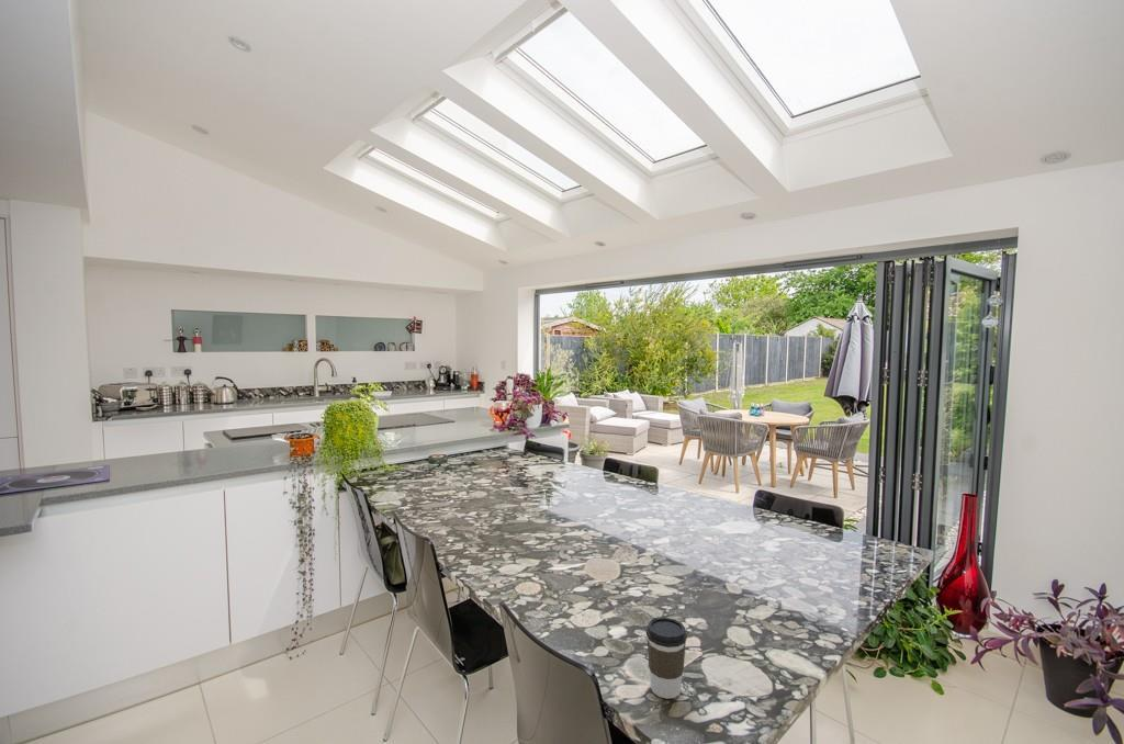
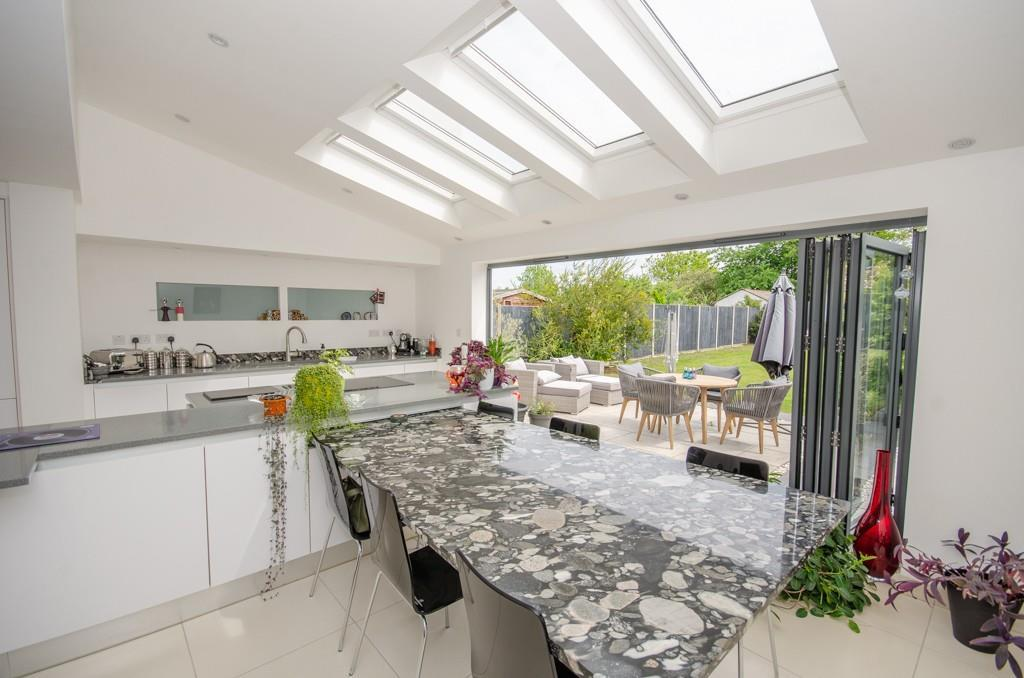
- coffee cup (665, 657)
